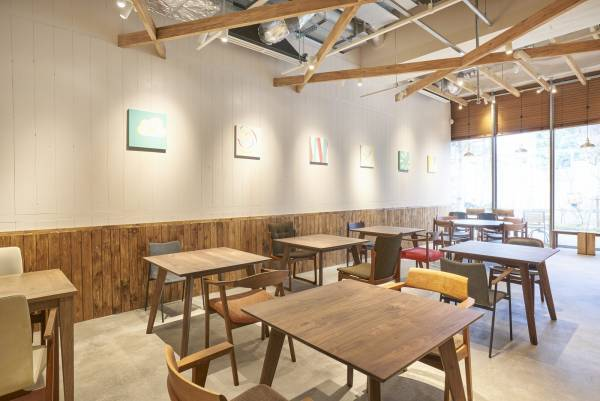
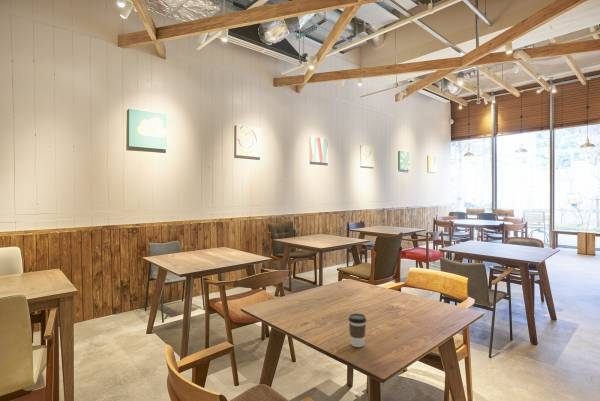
+ coffee cup (357, 330)
